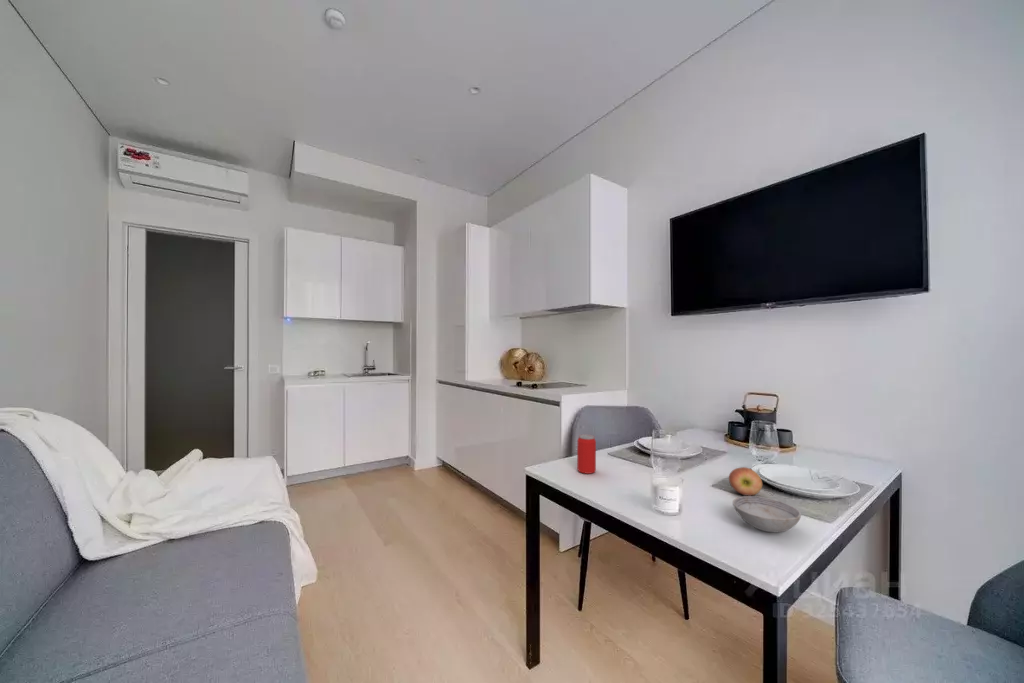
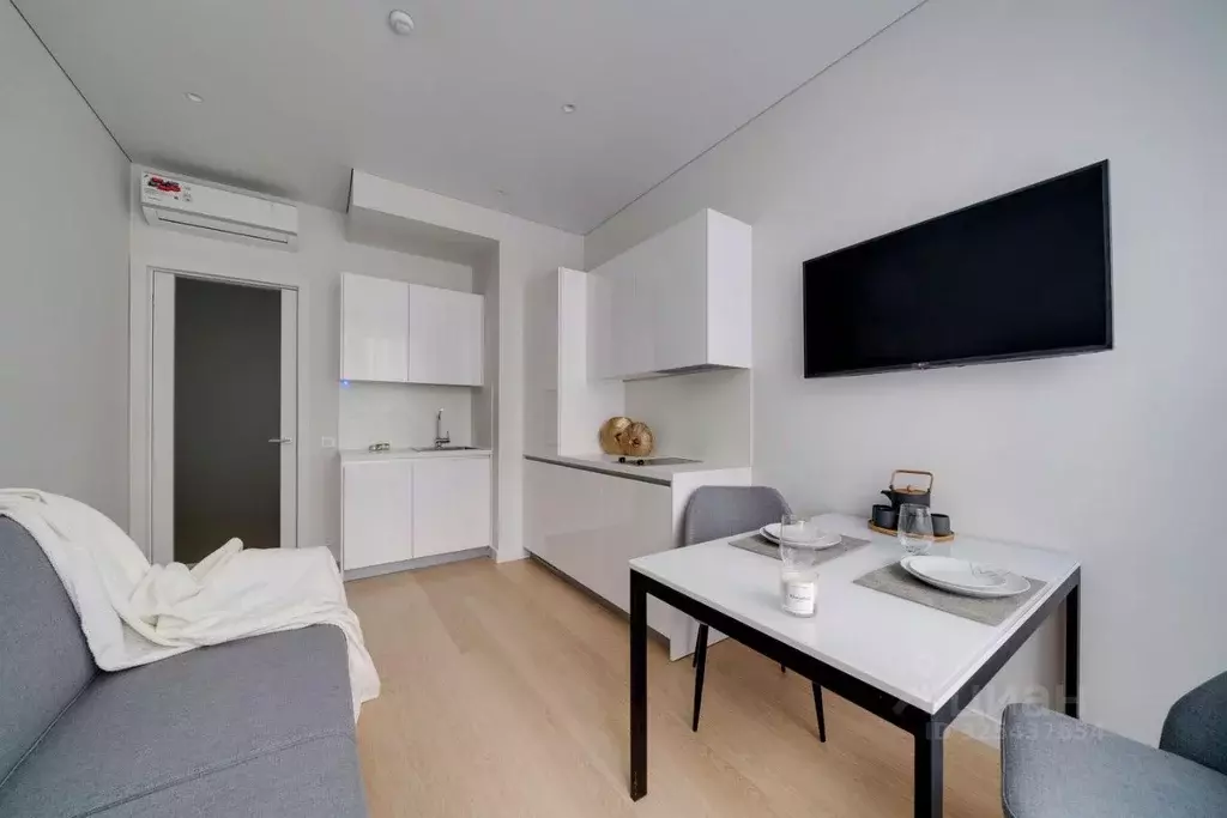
- beverage can (586, 453)
- apple (745, 481)
- bowl (765, 516)
